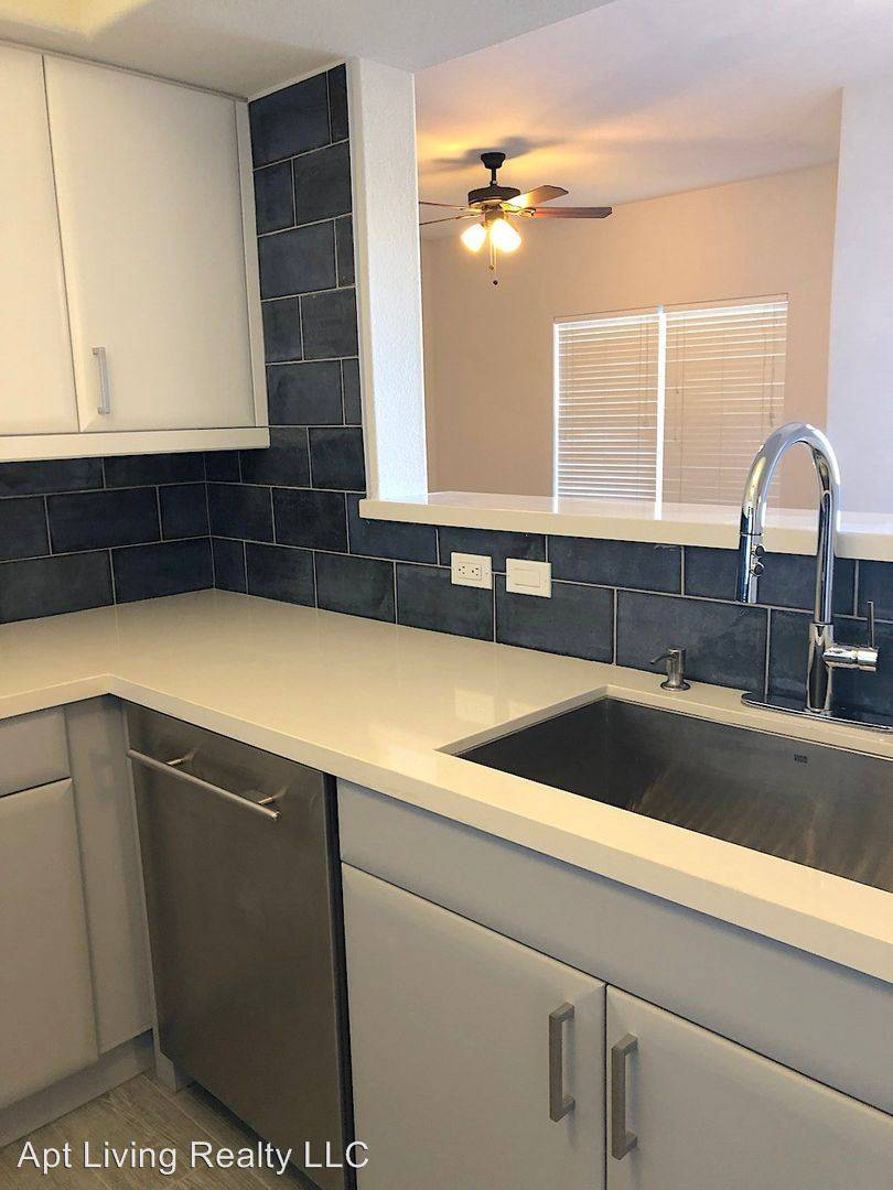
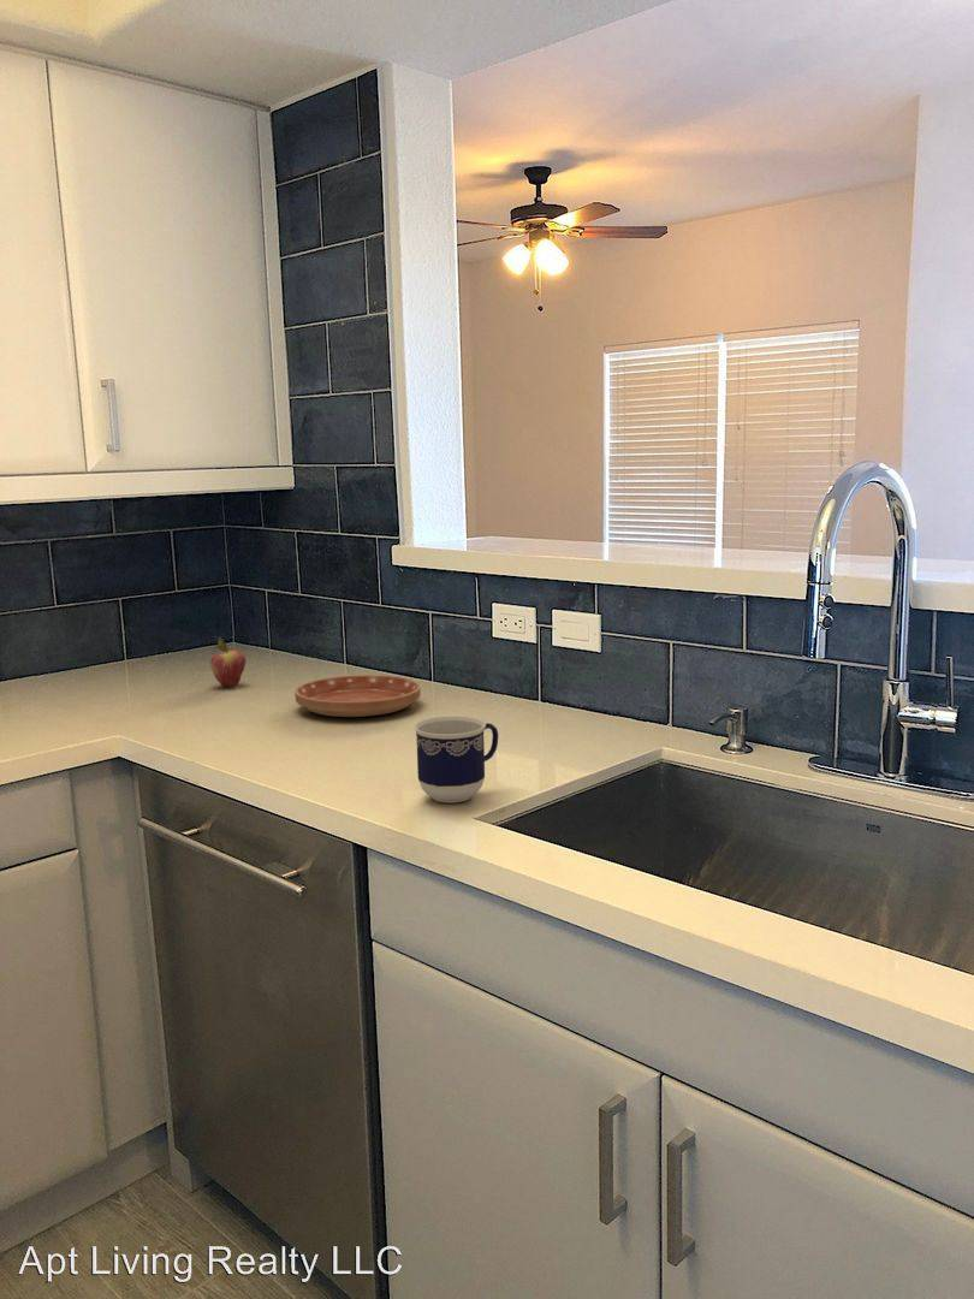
+ saucer (358, 696)
+ fruit (227, 660)
+ cup (459, 758)
